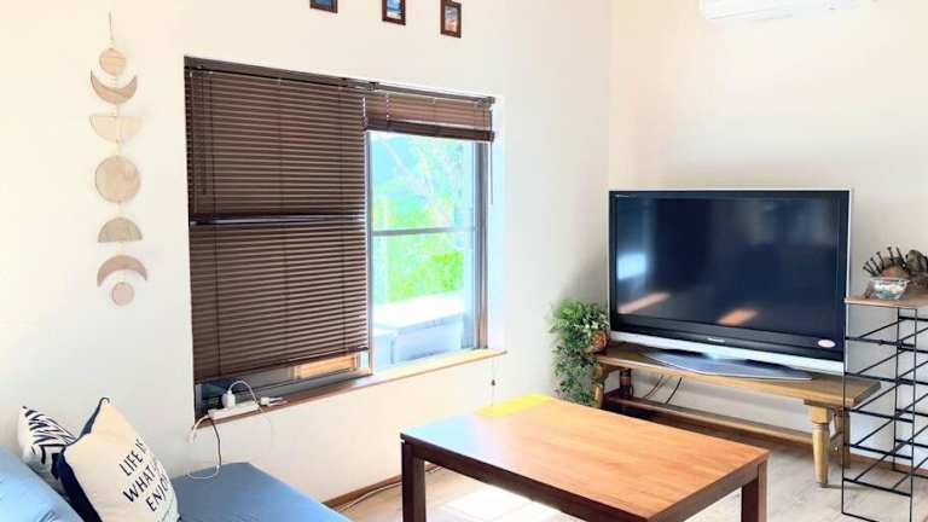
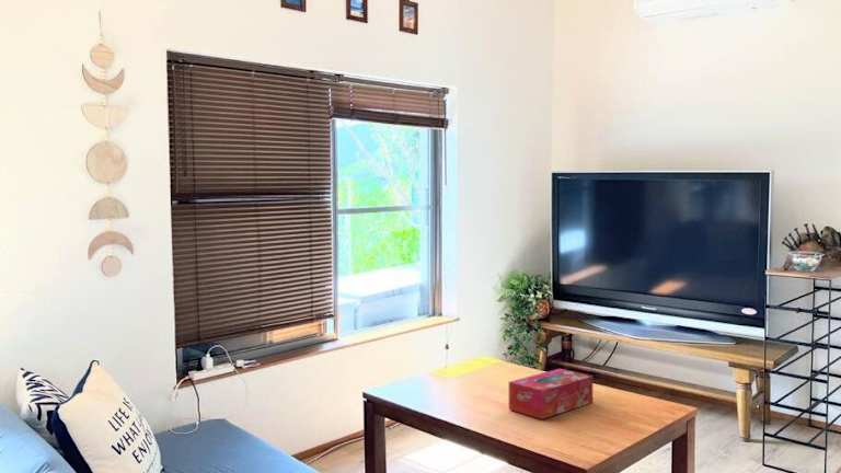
+ tissue box (551, 392)
